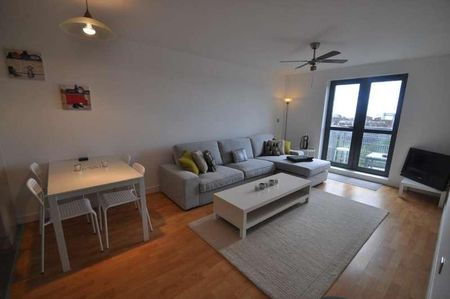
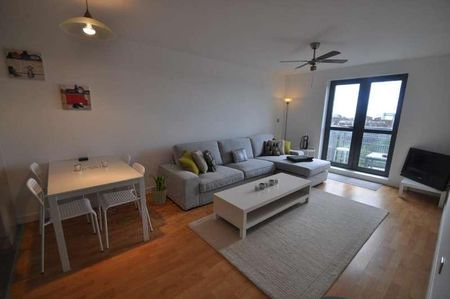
+ potted plant (158, 188)
